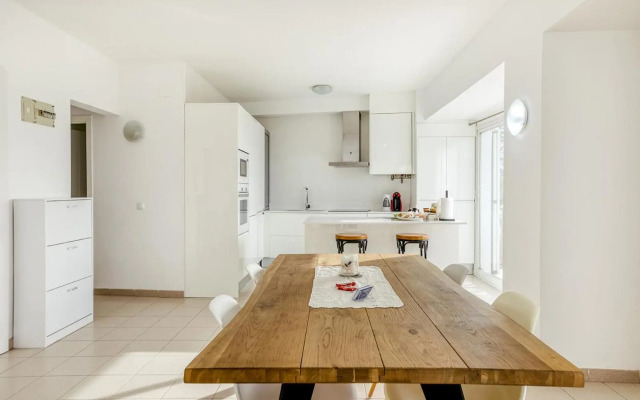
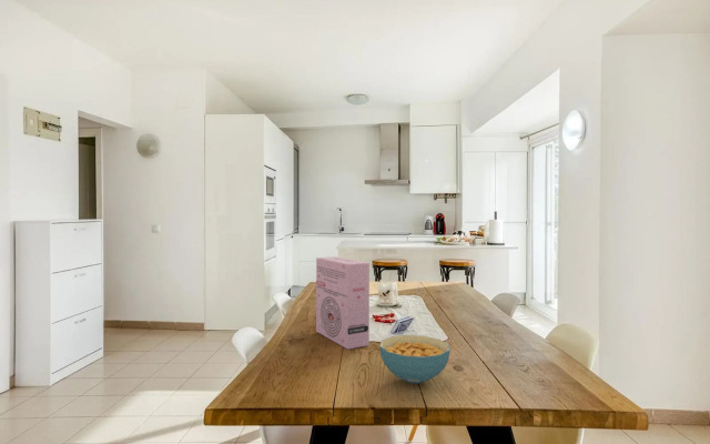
+ cereal bowl (414, 362)
+ cereal box (341, 299)
